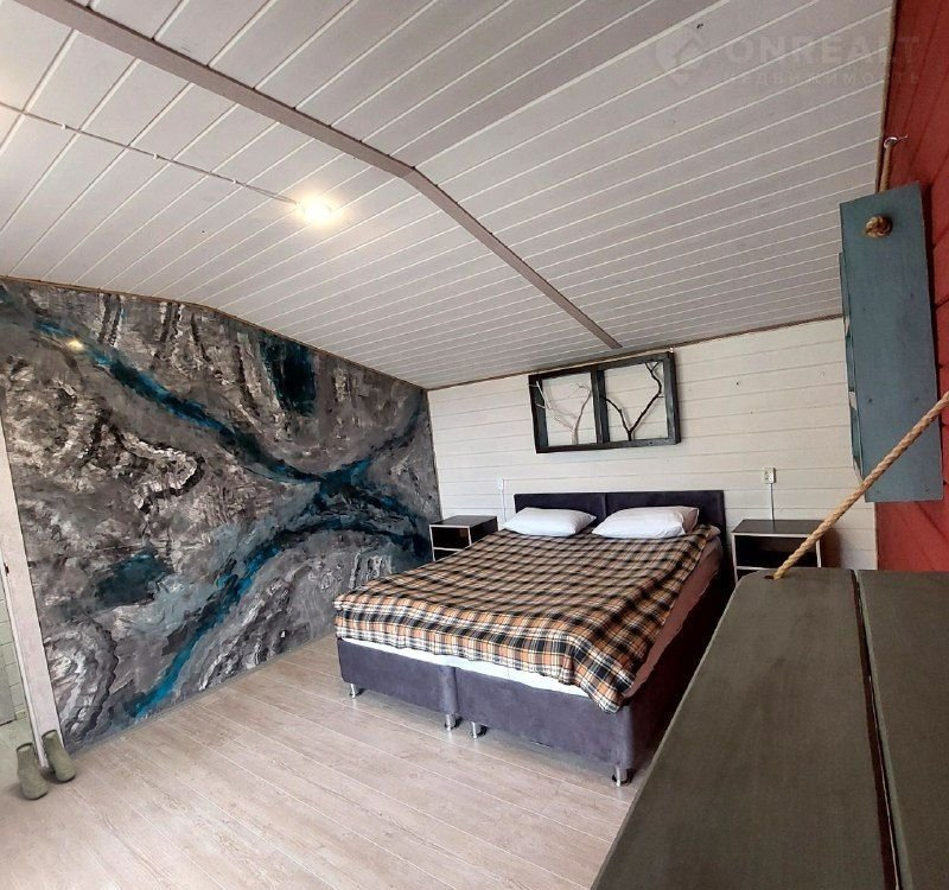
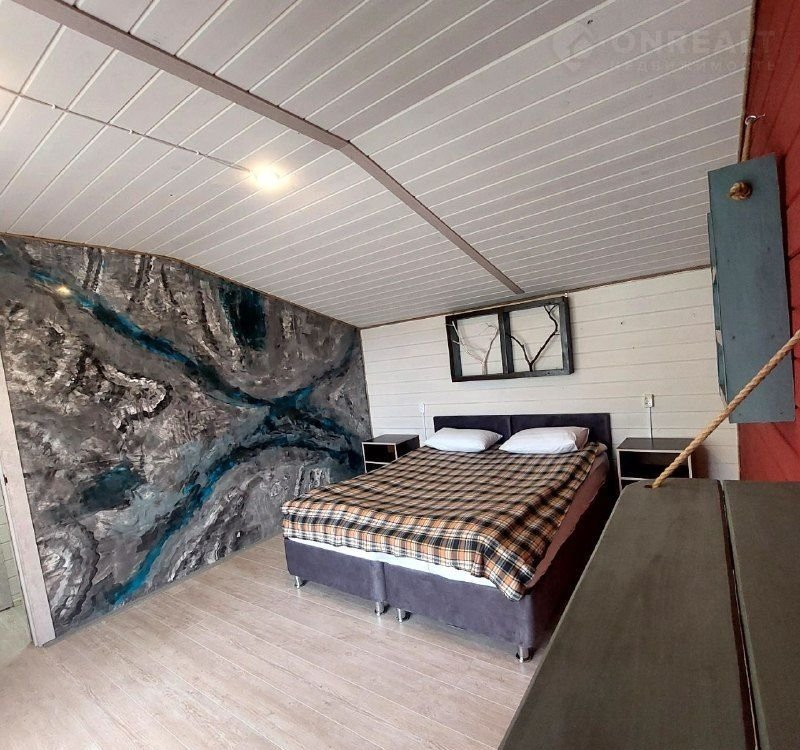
- boots (47, 761)
